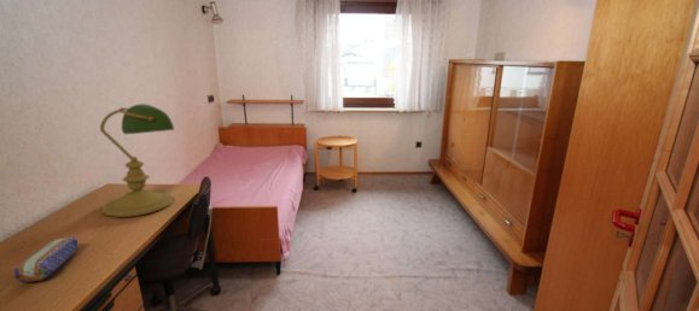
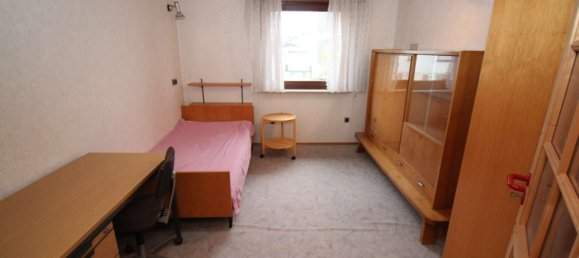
- pencil case (48, 257)
- desk lamp (141, 162)
